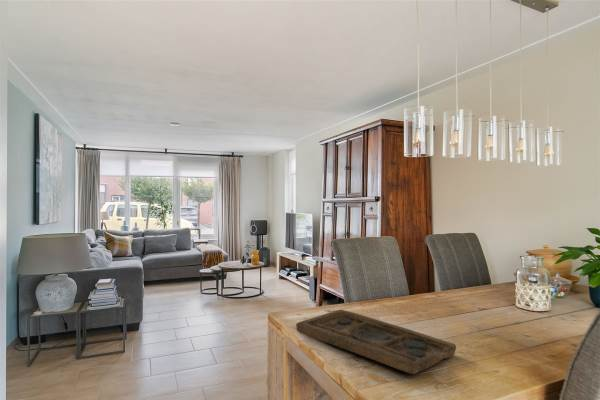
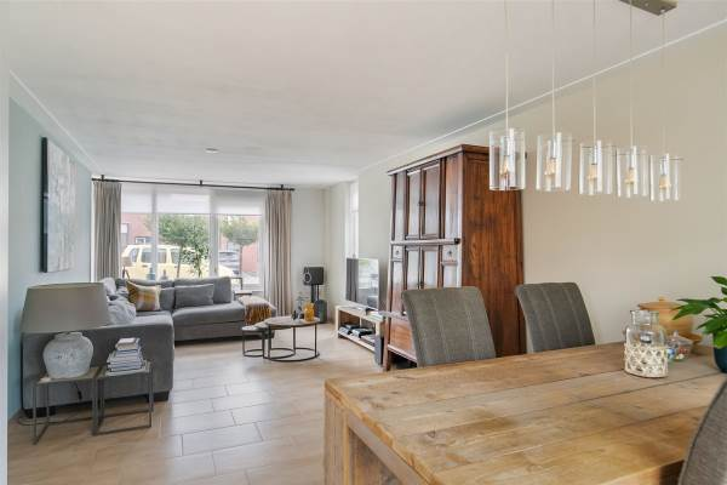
- decorative tray (369, 335)
